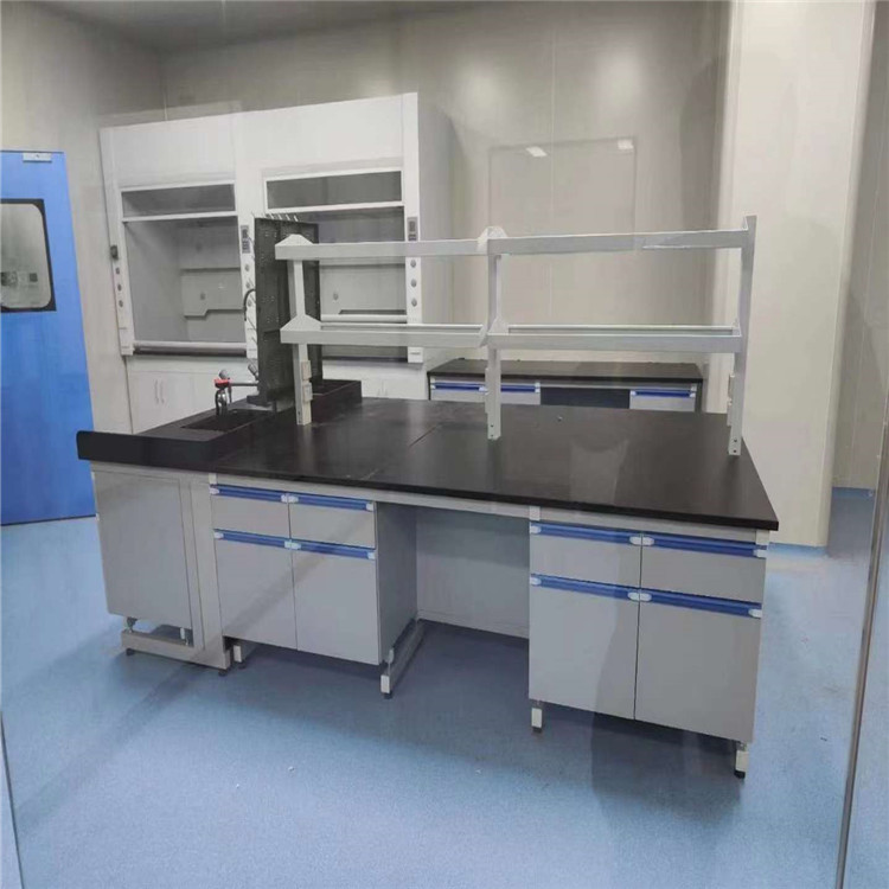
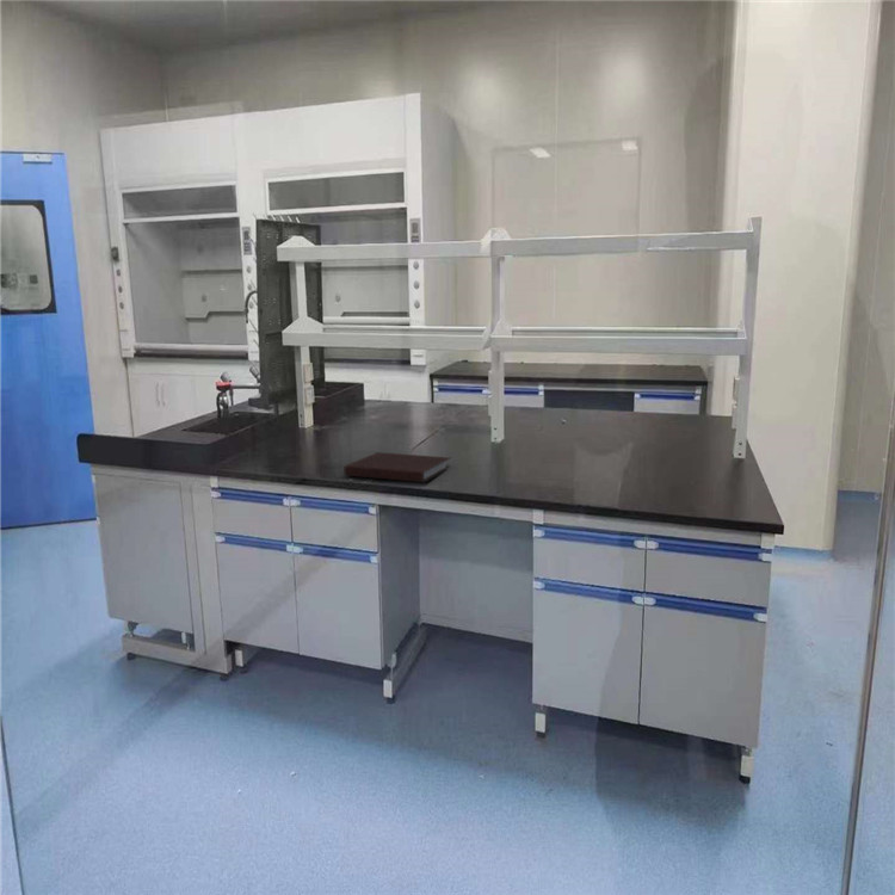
+ notebook (399, 467)
